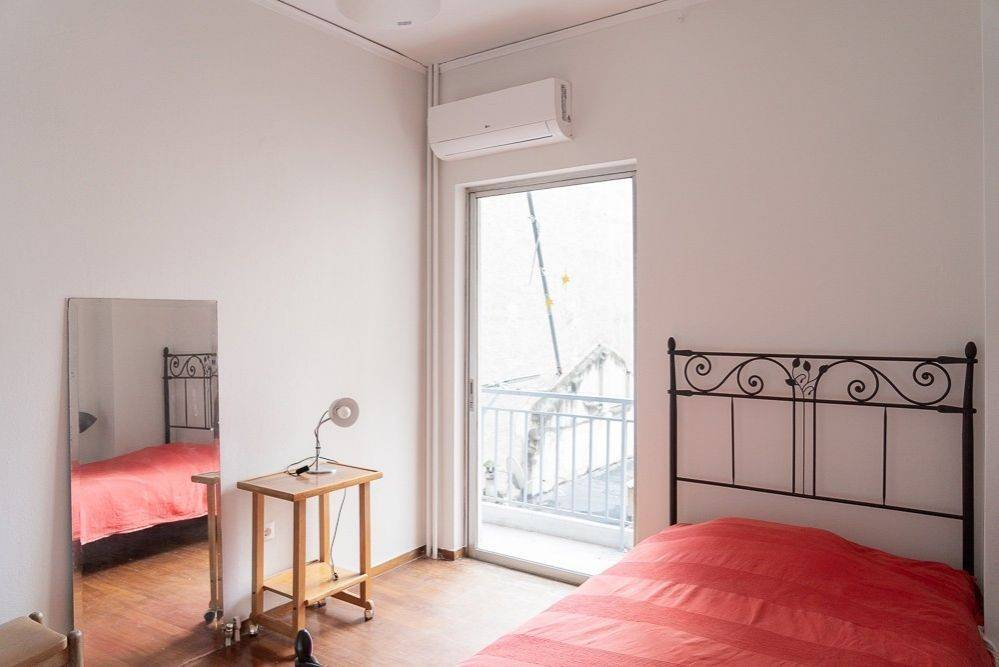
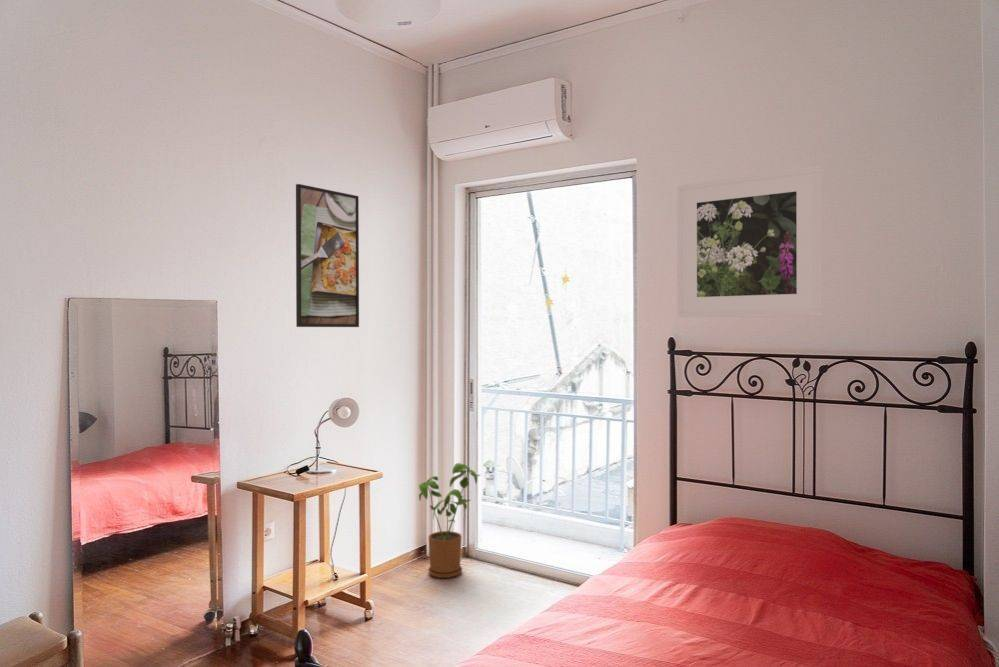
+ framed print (328, 258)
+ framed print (745, 246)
+ house plant (447, 519)
